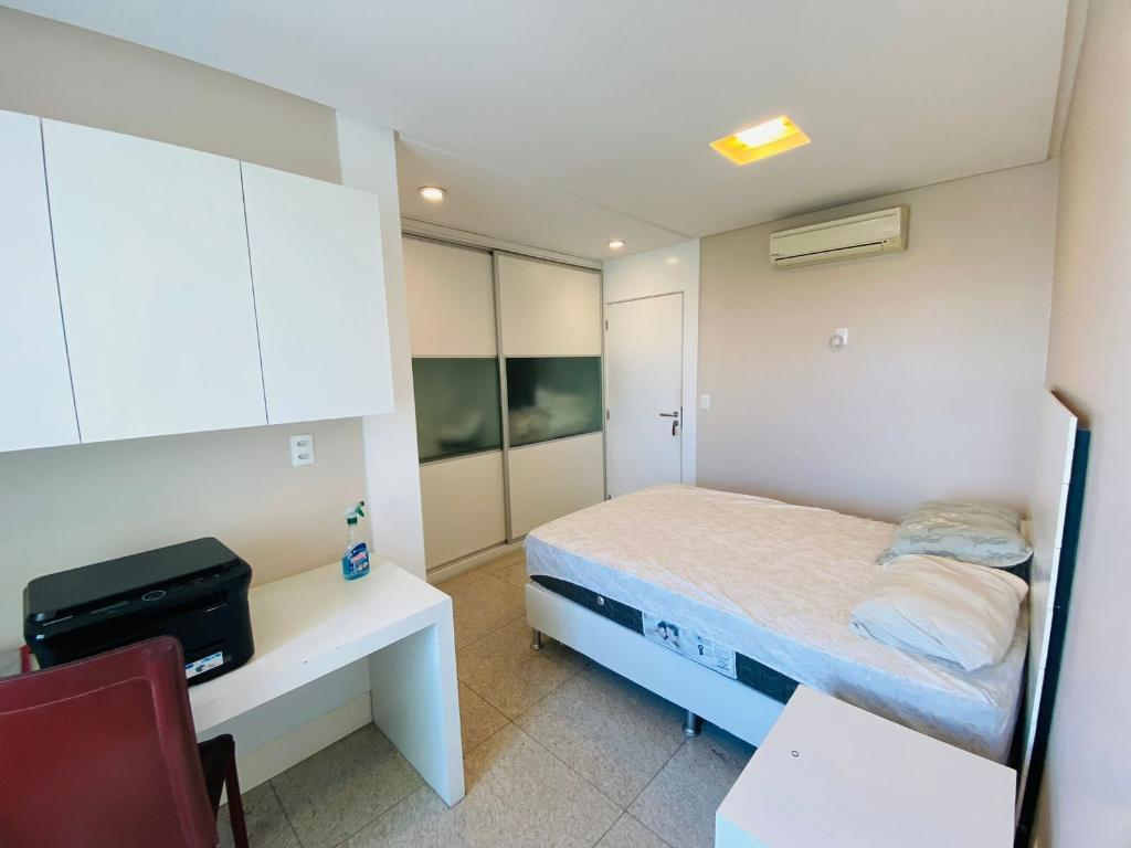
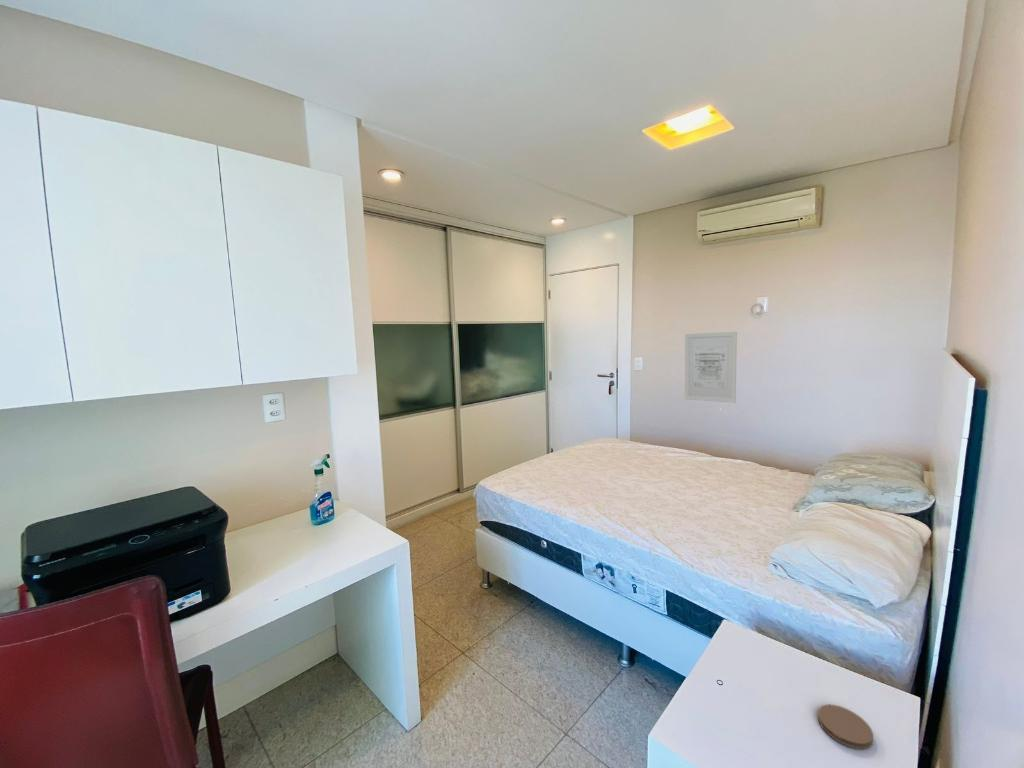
+ coaster (844, 725)
+ wall art (709, 367)
